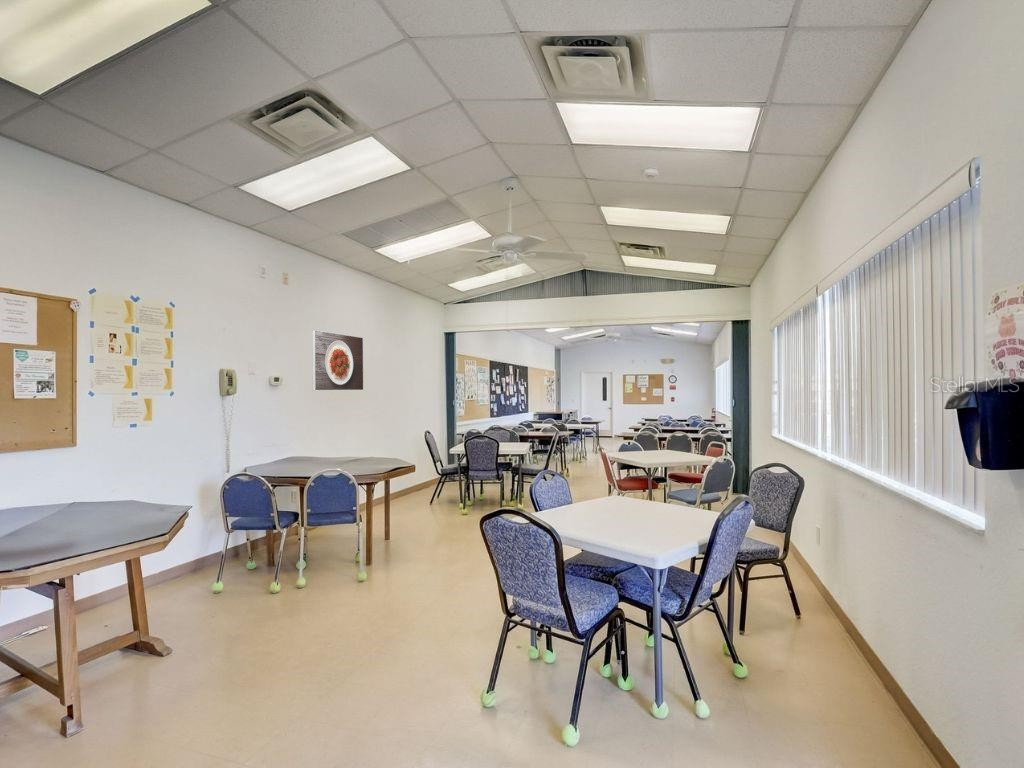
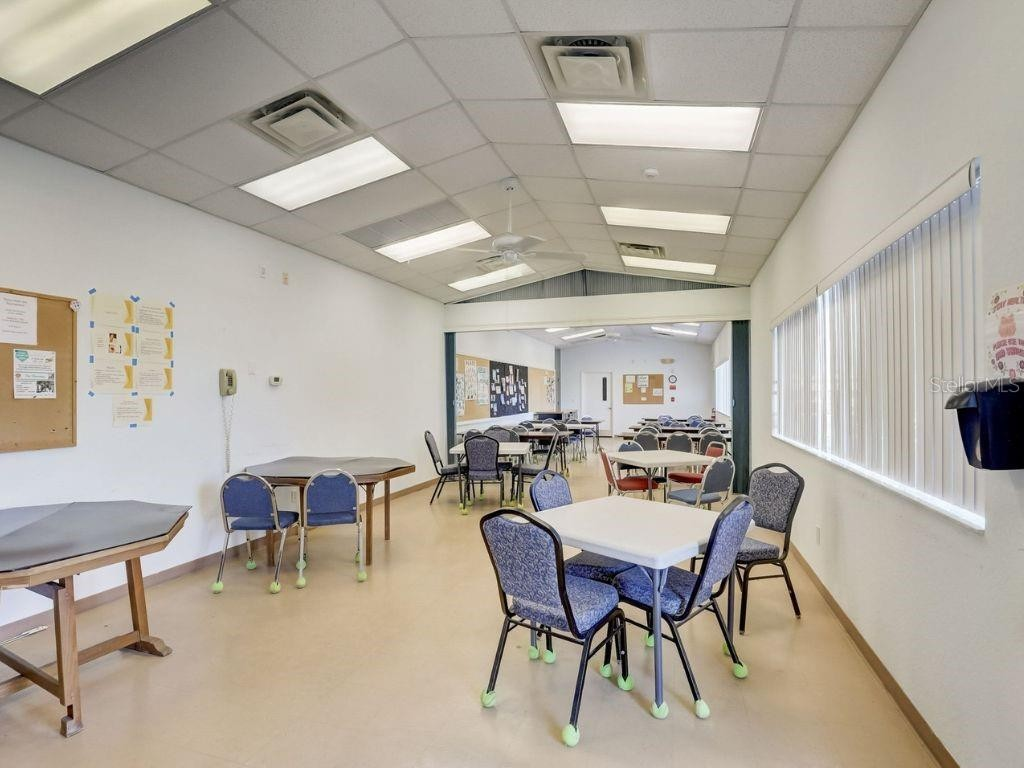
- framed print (339, 362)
